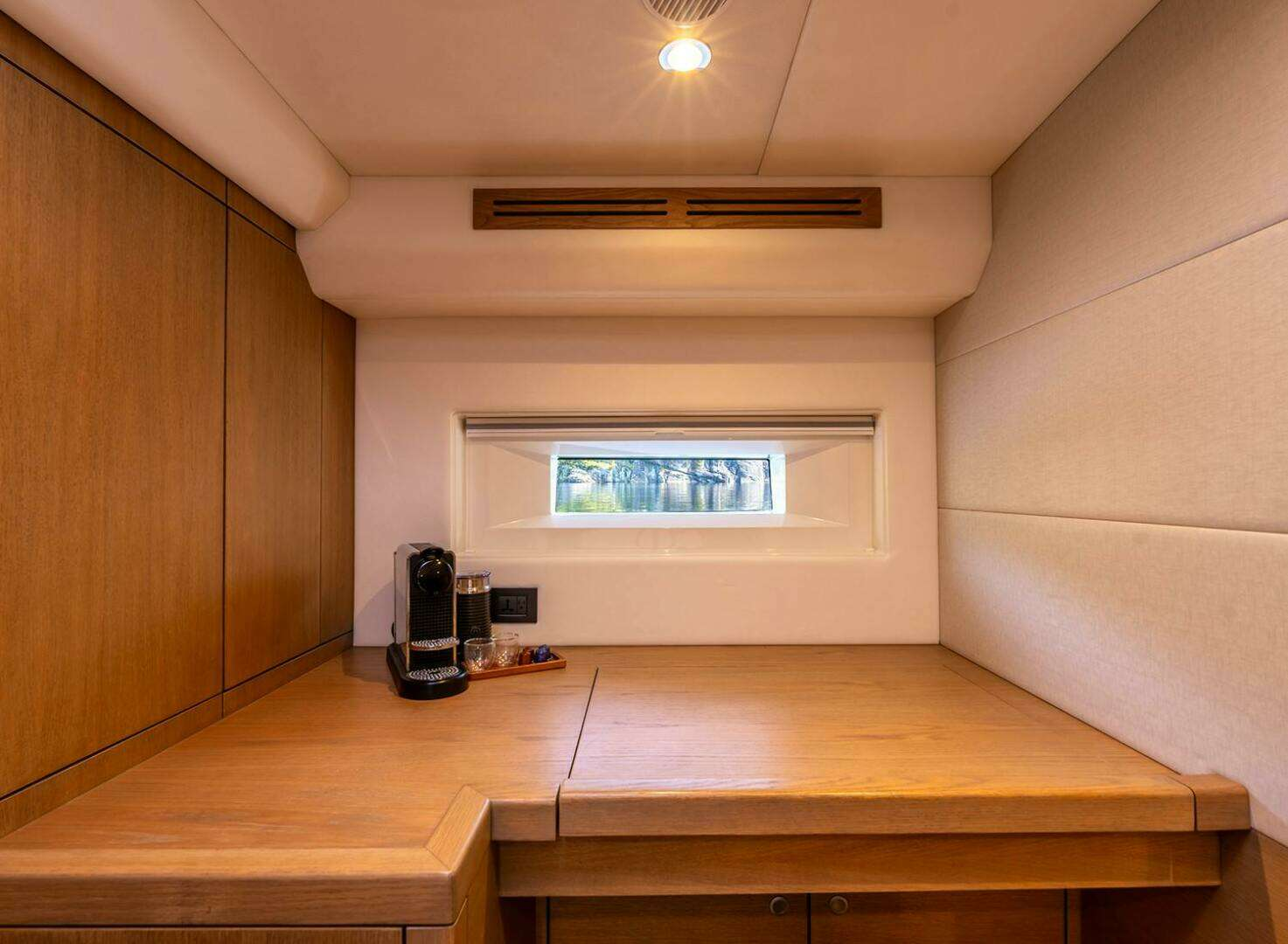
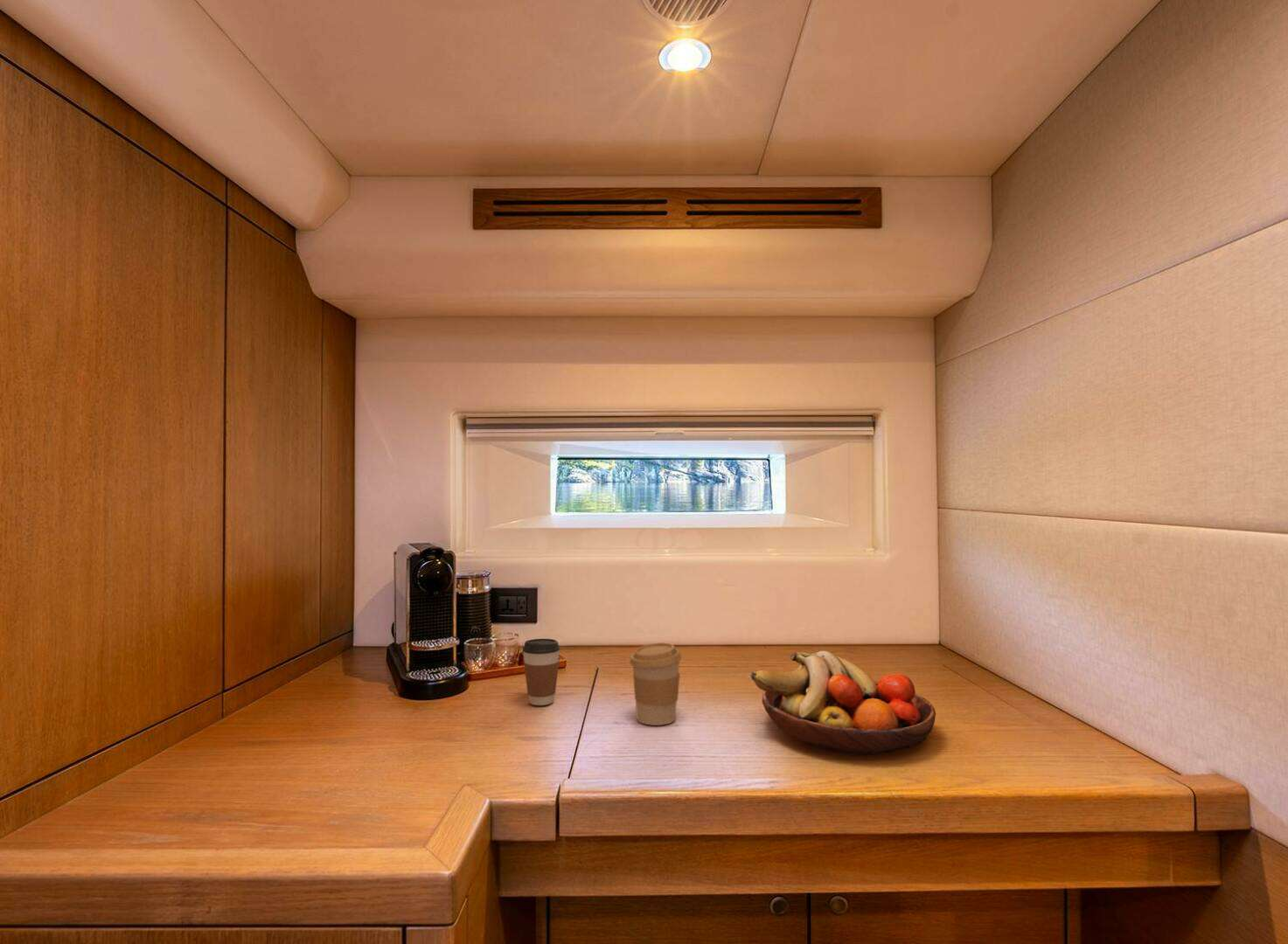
+ coffee cup (541, 671)
+ fruit bowl (844, 693)
+ coffee cup (656, 682)
